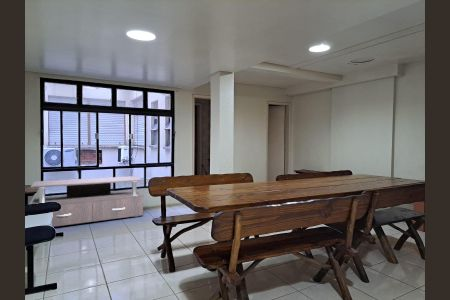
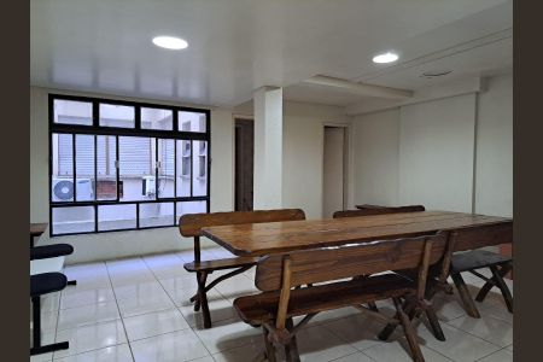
- coffee table (90, 200)
